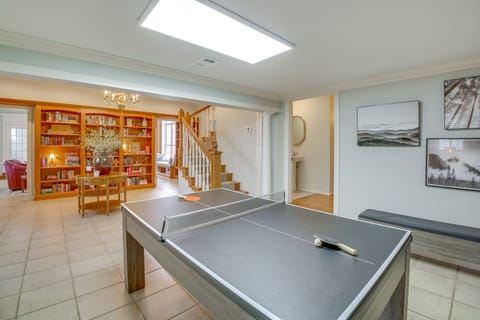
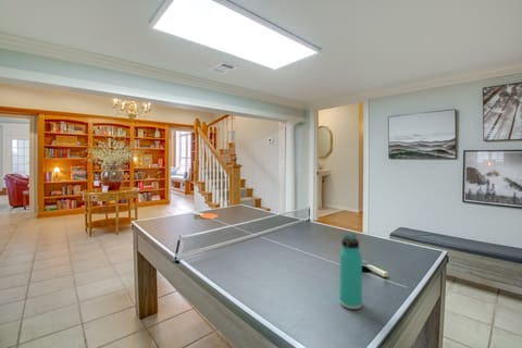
+ thermos bottle (350, 269)
